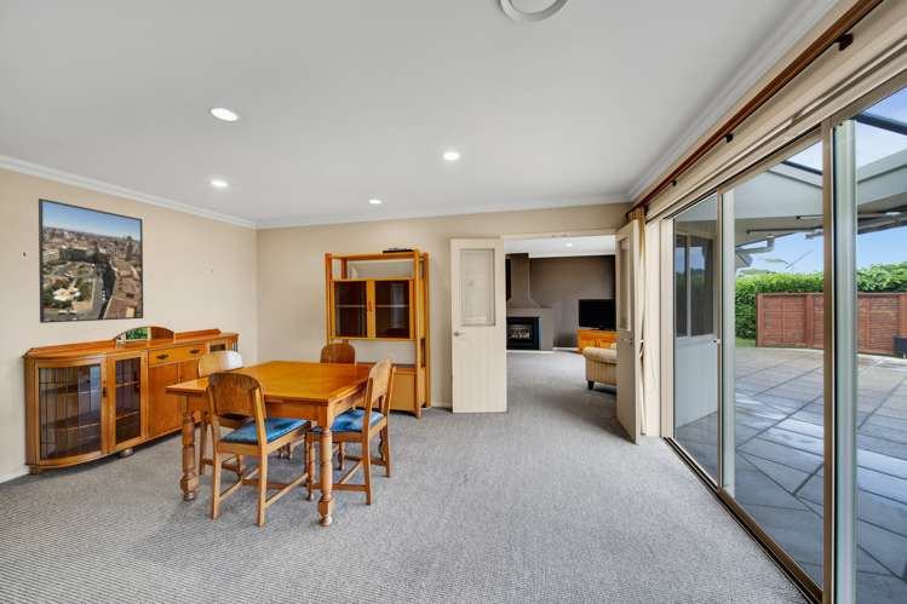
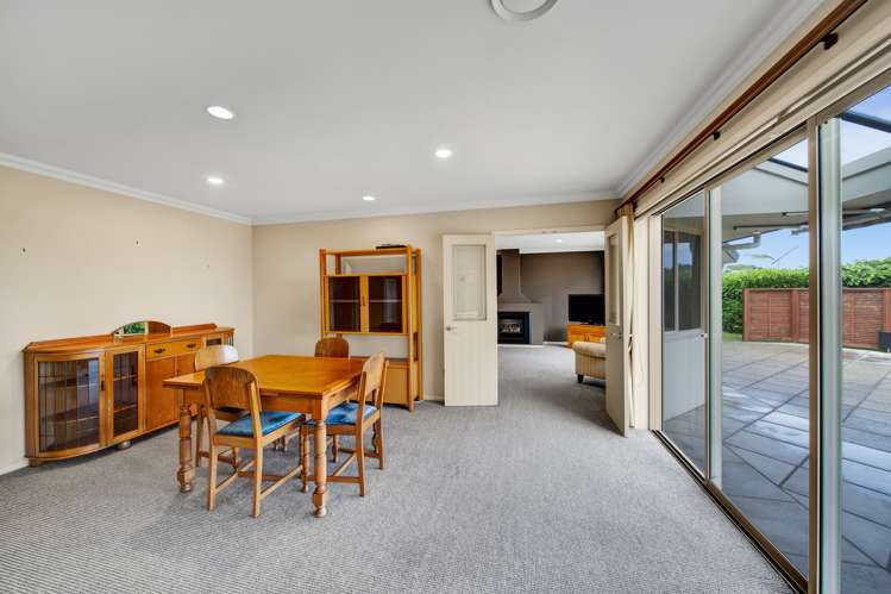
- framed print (96, 265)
